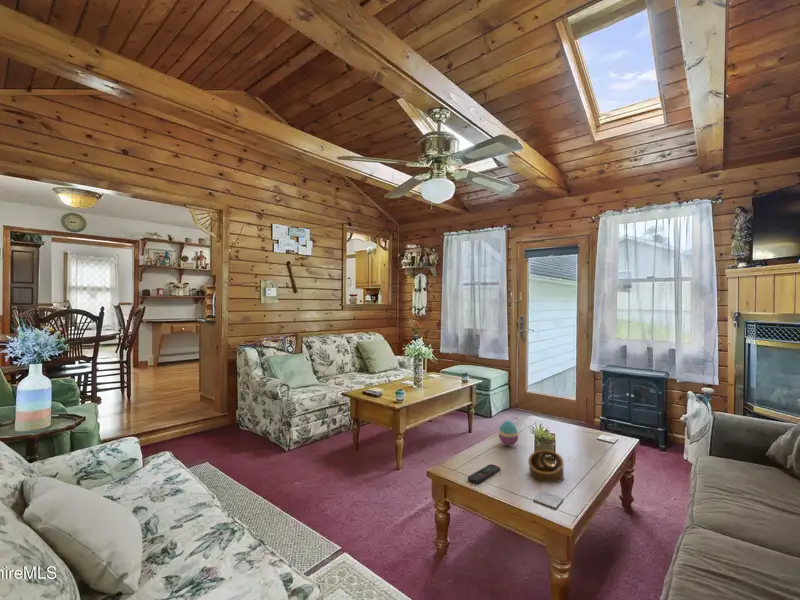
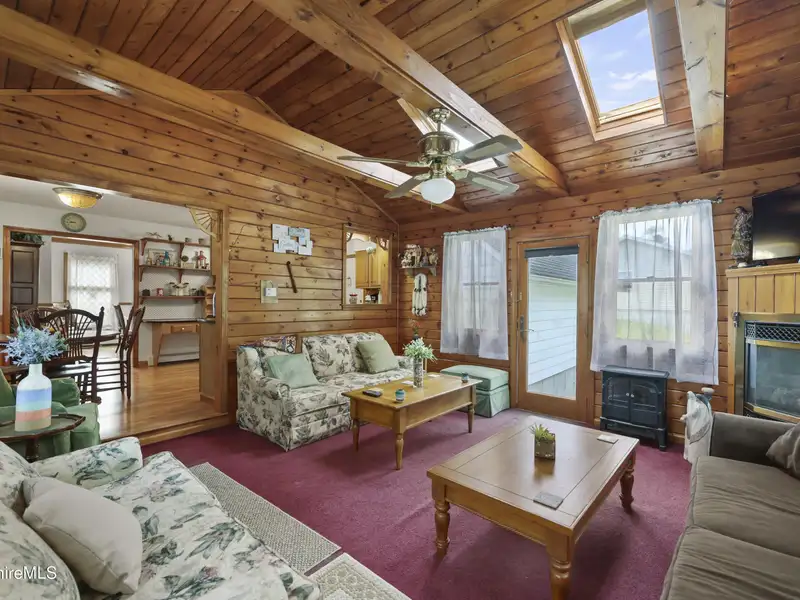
- decorative egg (508, 432)
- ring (546, 464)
- remote control (484, 473)
